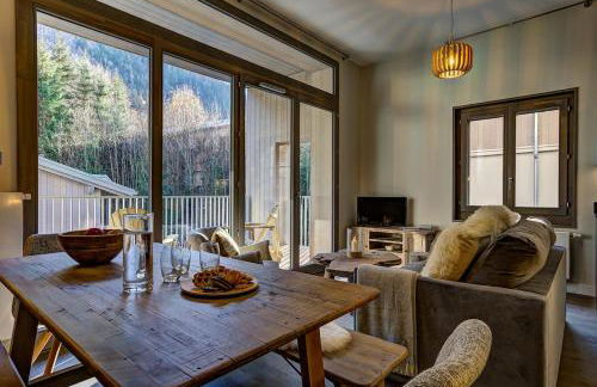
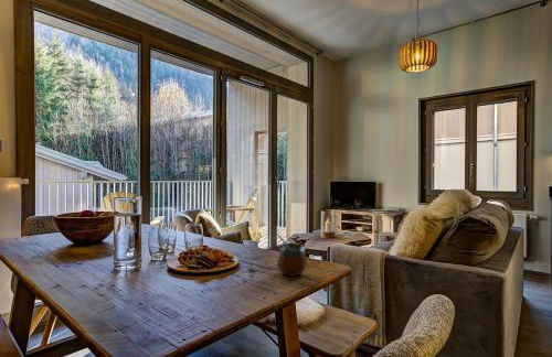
+ gourd (288, 253)
